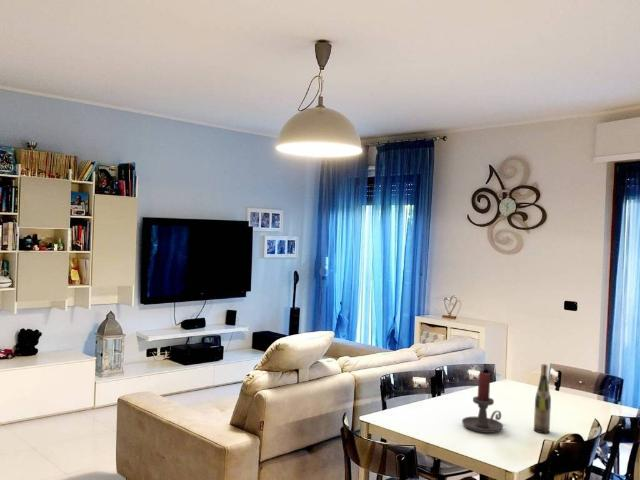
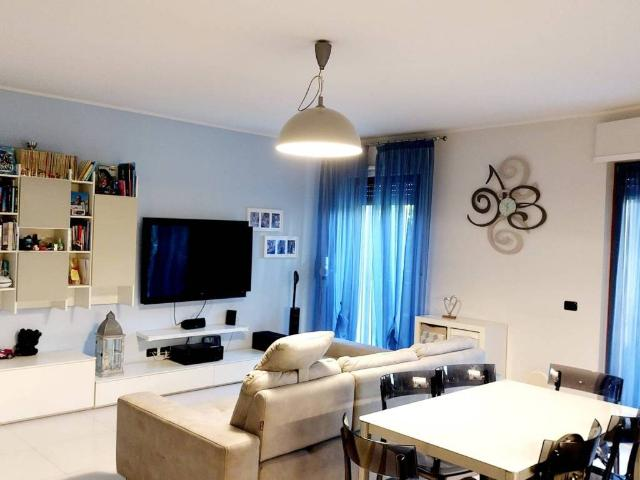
- wine bottle (543, 397)
- candle holder (486, 399)
